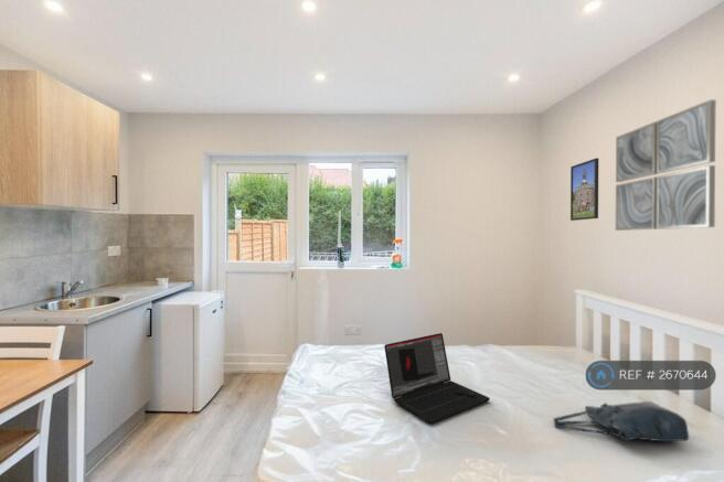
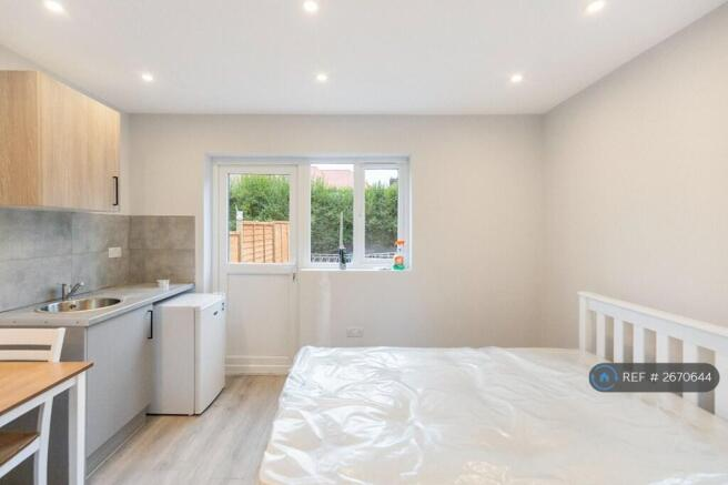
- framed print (583, 191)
- wall art (658, 173)
- tote bag (611, 417)
- laptop (436, 372)
